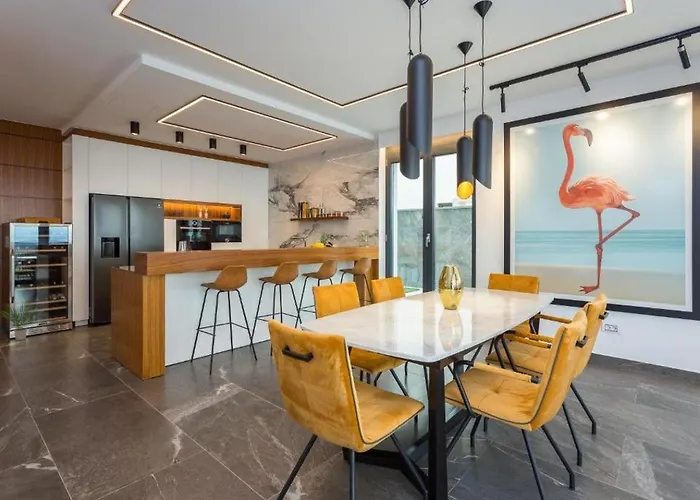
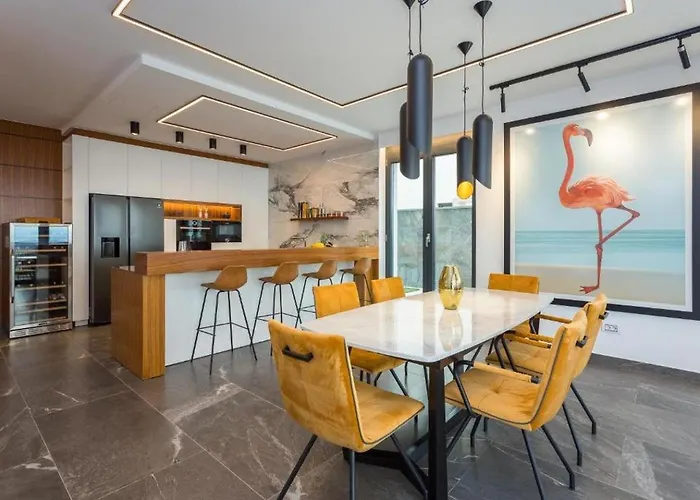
- potted plant (20, 320)
